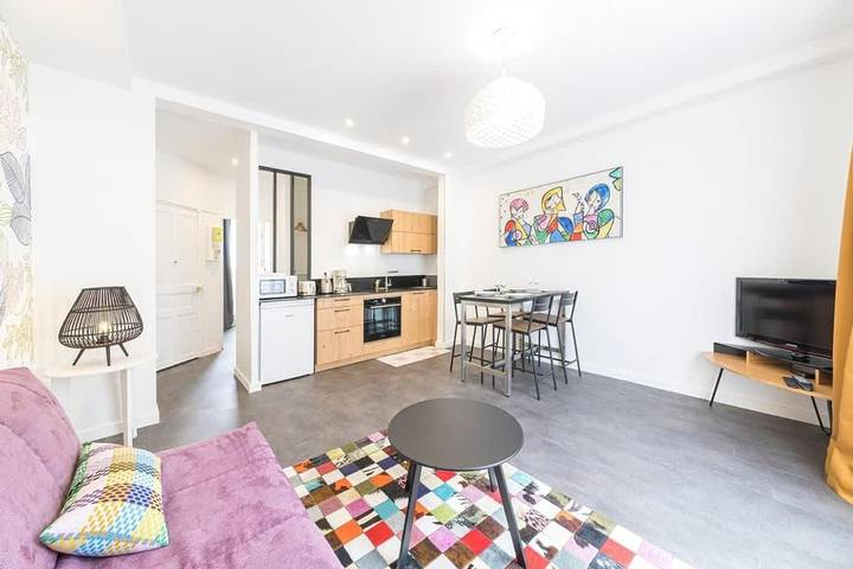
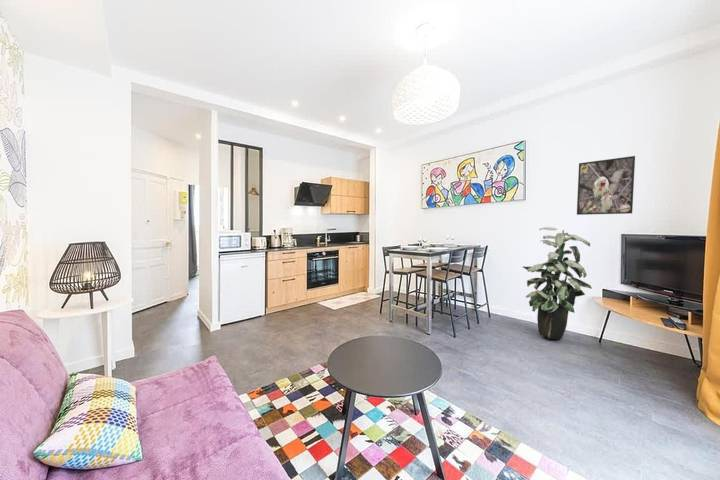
+ indoor plant (553, 282)
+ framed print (604, 187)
